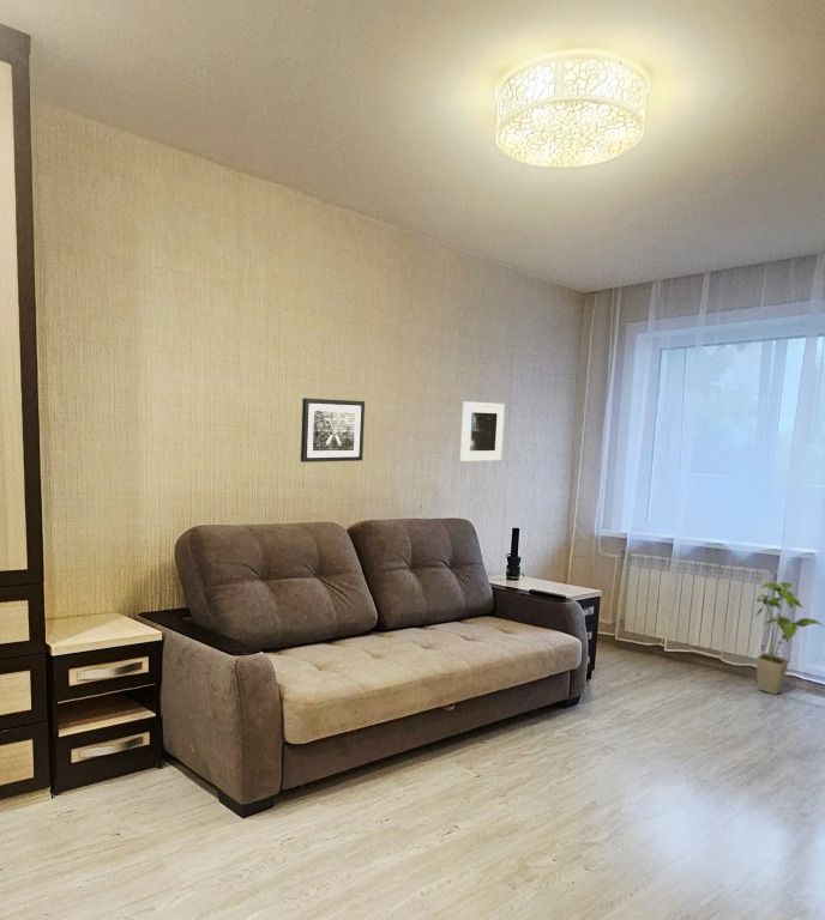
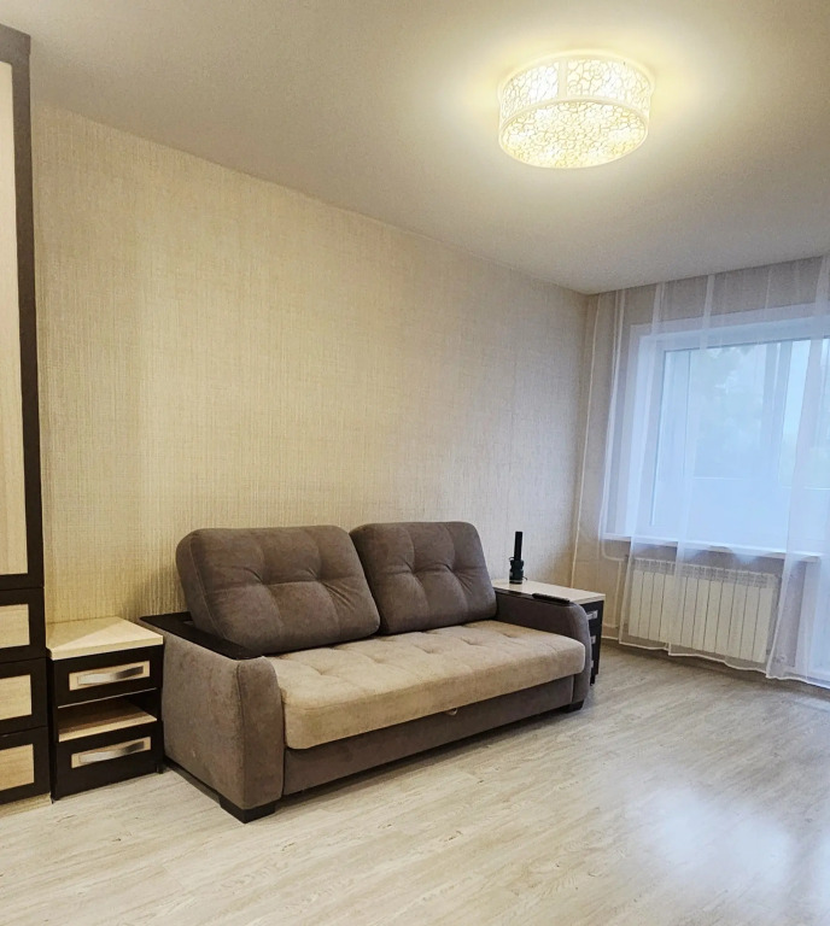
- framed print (482, 431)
- wall art (333, 430)
- house plant (782, 638)
